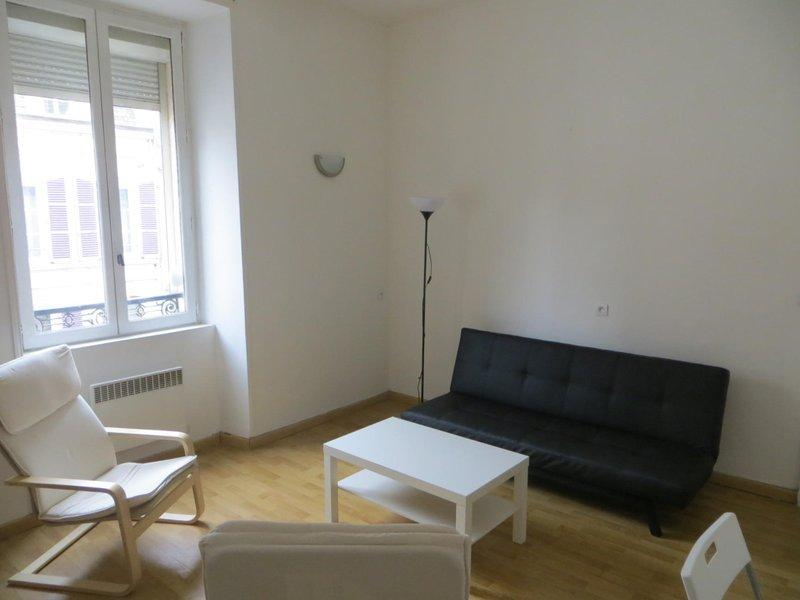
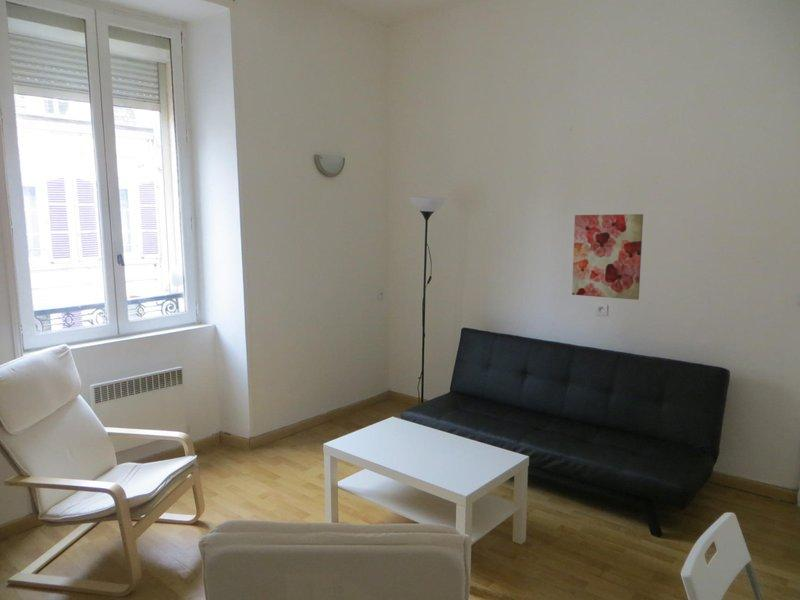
+ wall art (606, 256)
